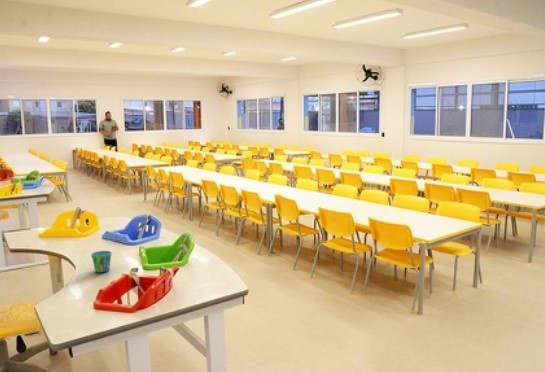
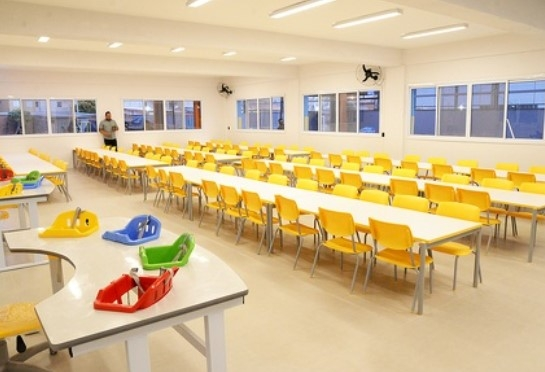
- snack cup (101, 262)
